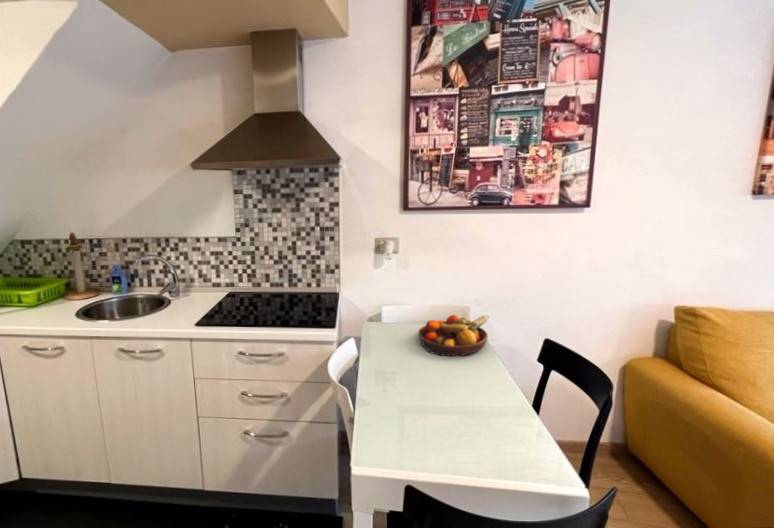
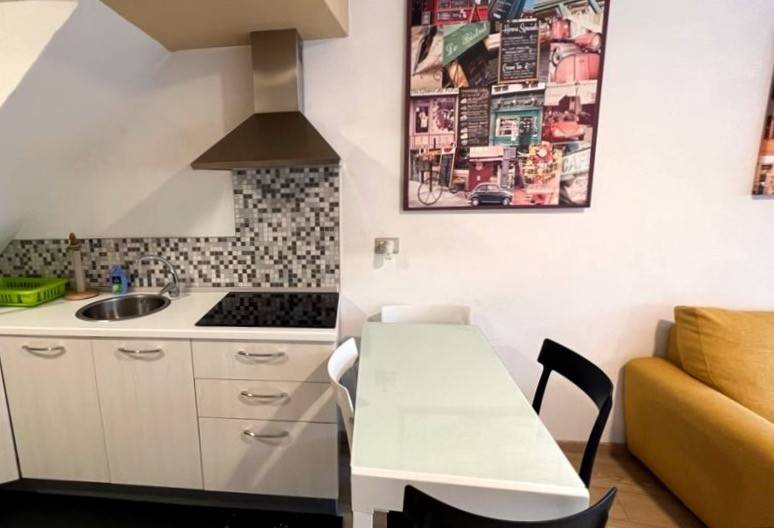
- fruit bowl (453, 329)
